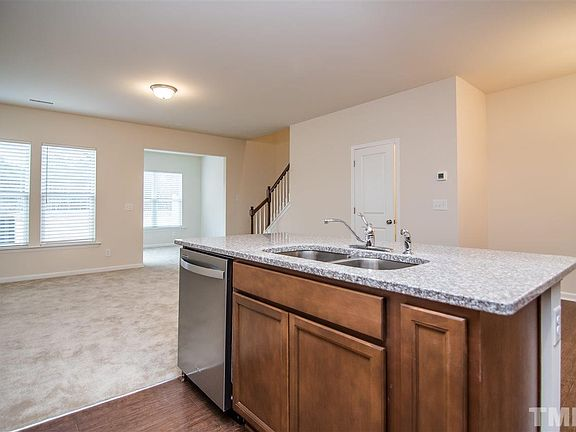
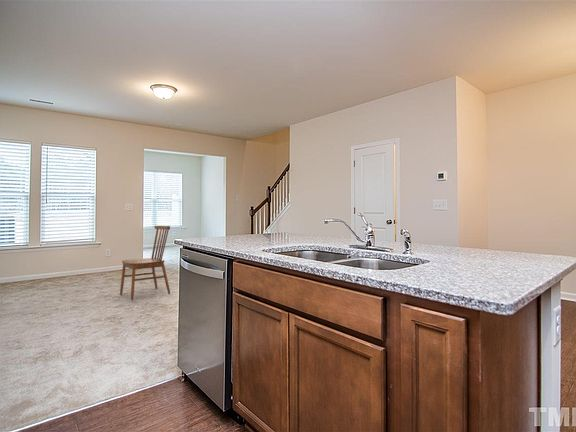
+ dining chair (145, 260)
